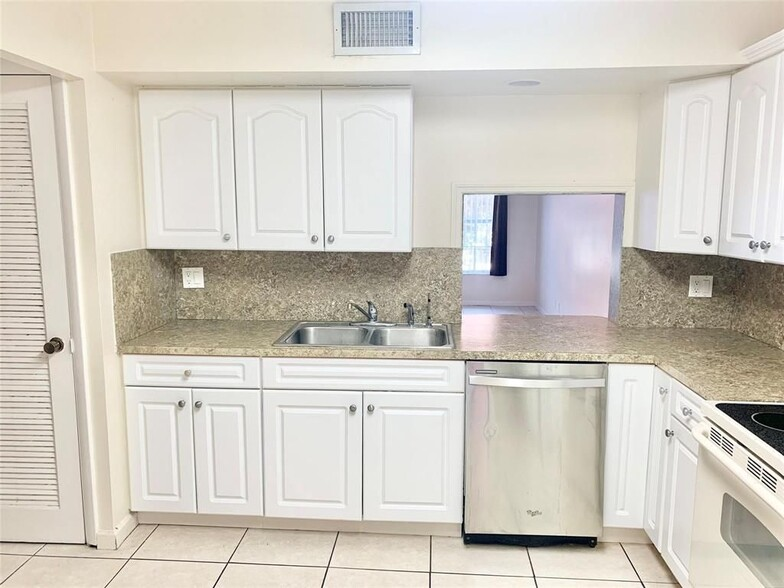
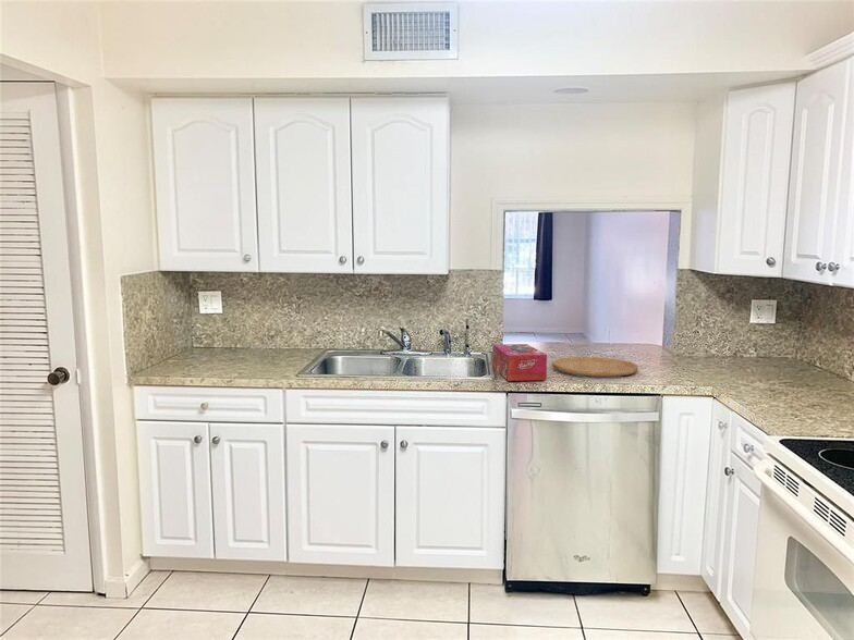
+ tissue box (517, 360)
+ cutting board (594, 366)
